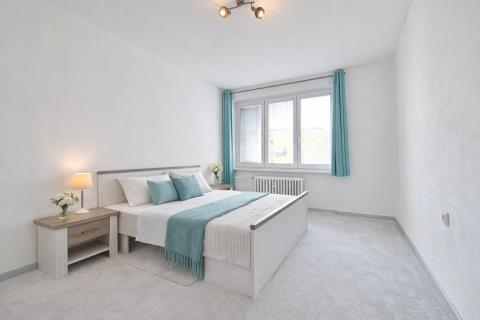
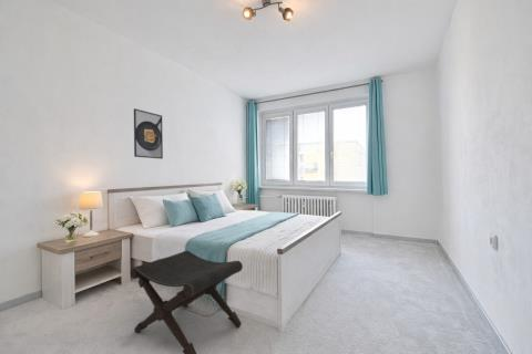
+ footstool (187, 295)
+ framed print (149, 135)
